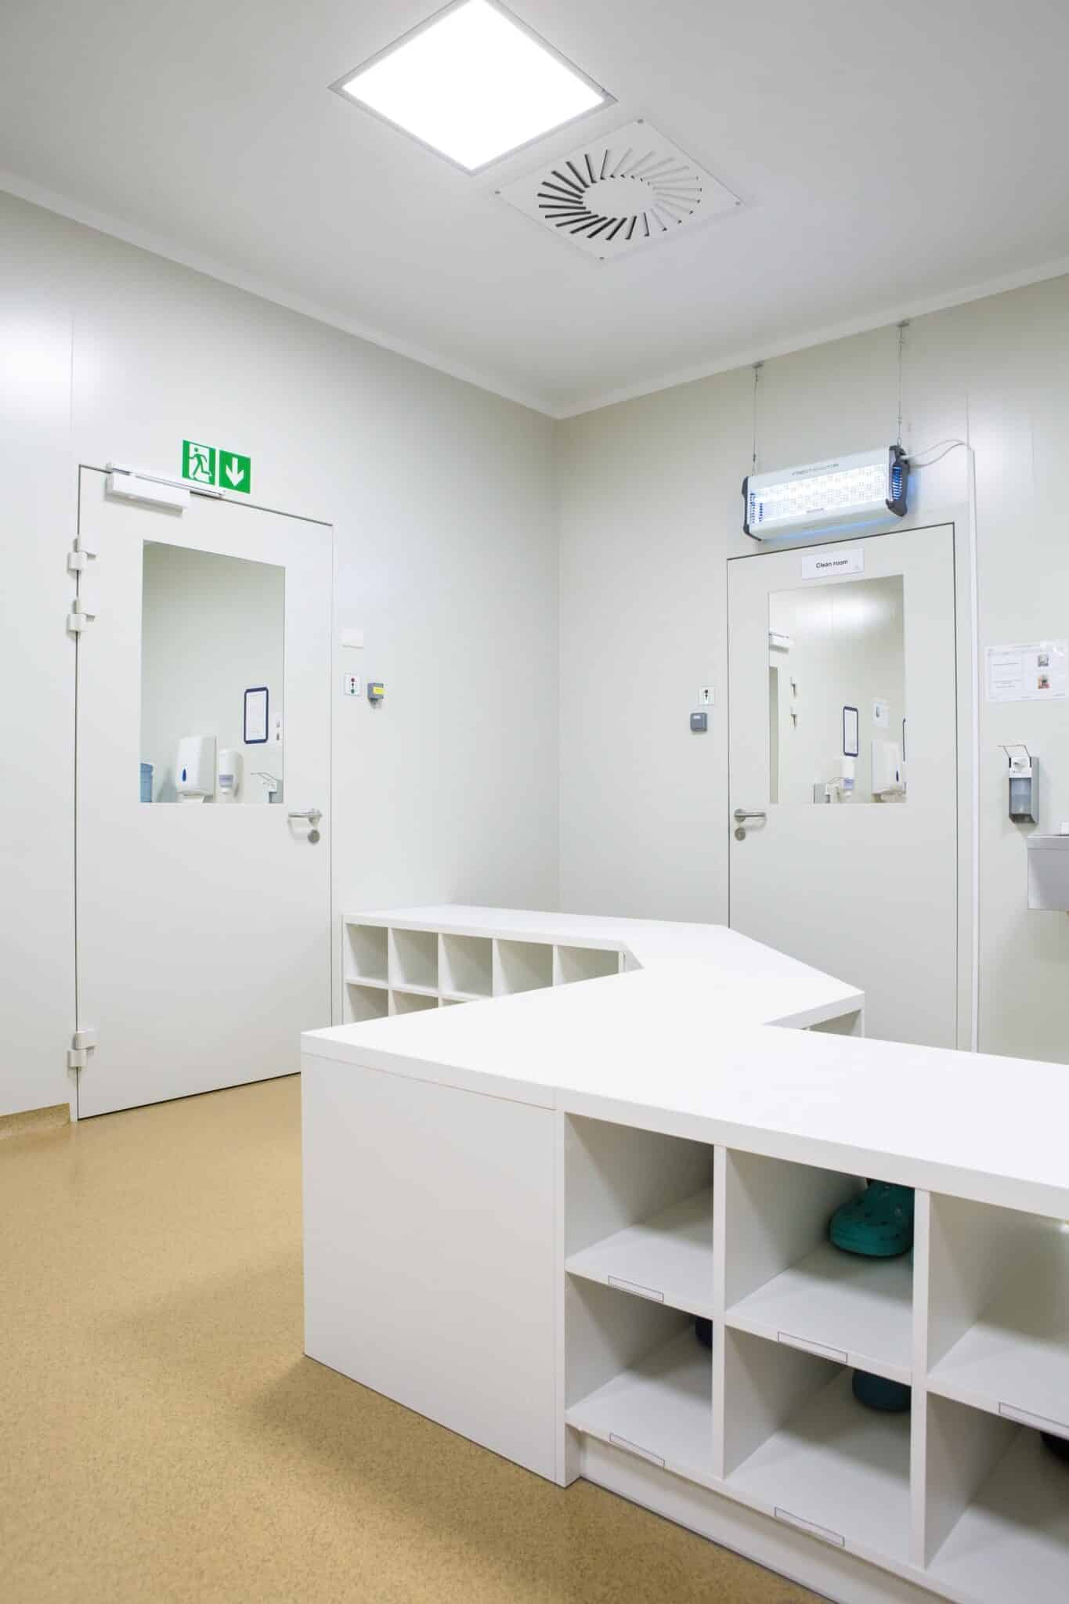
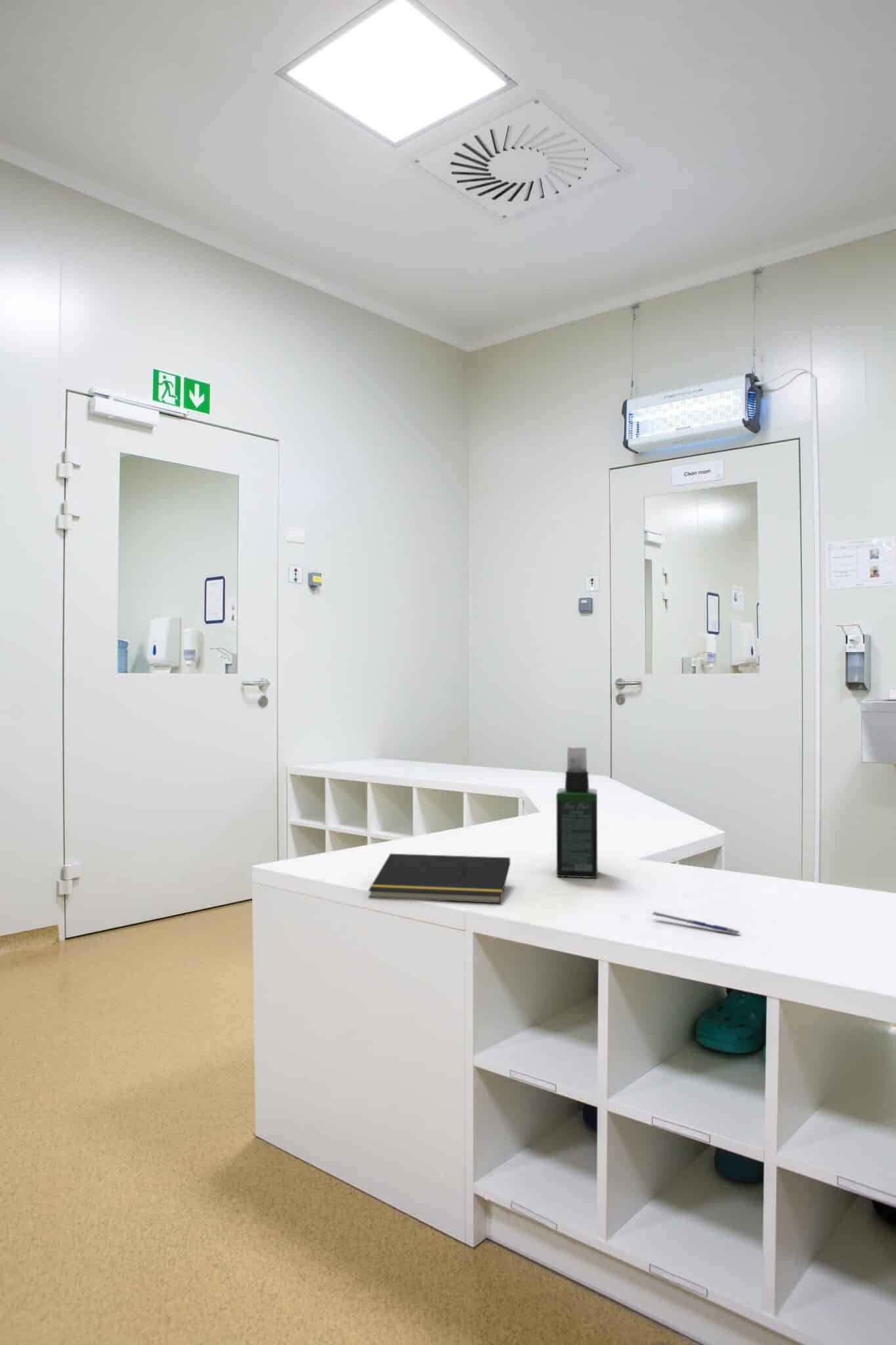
+ pen (693, 922)
+ notepad (442, 877)
+ spray bottle (577, 810)
